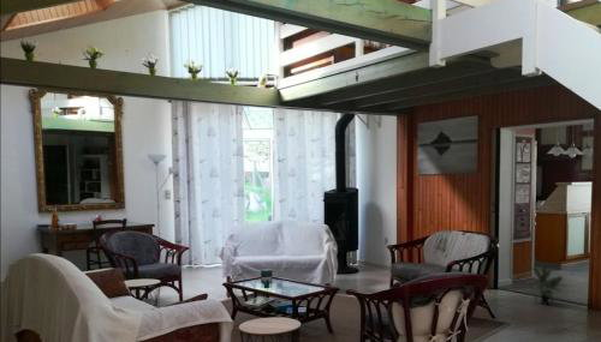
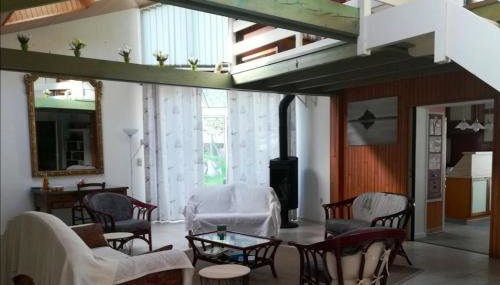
- potted plant (543, 284)
